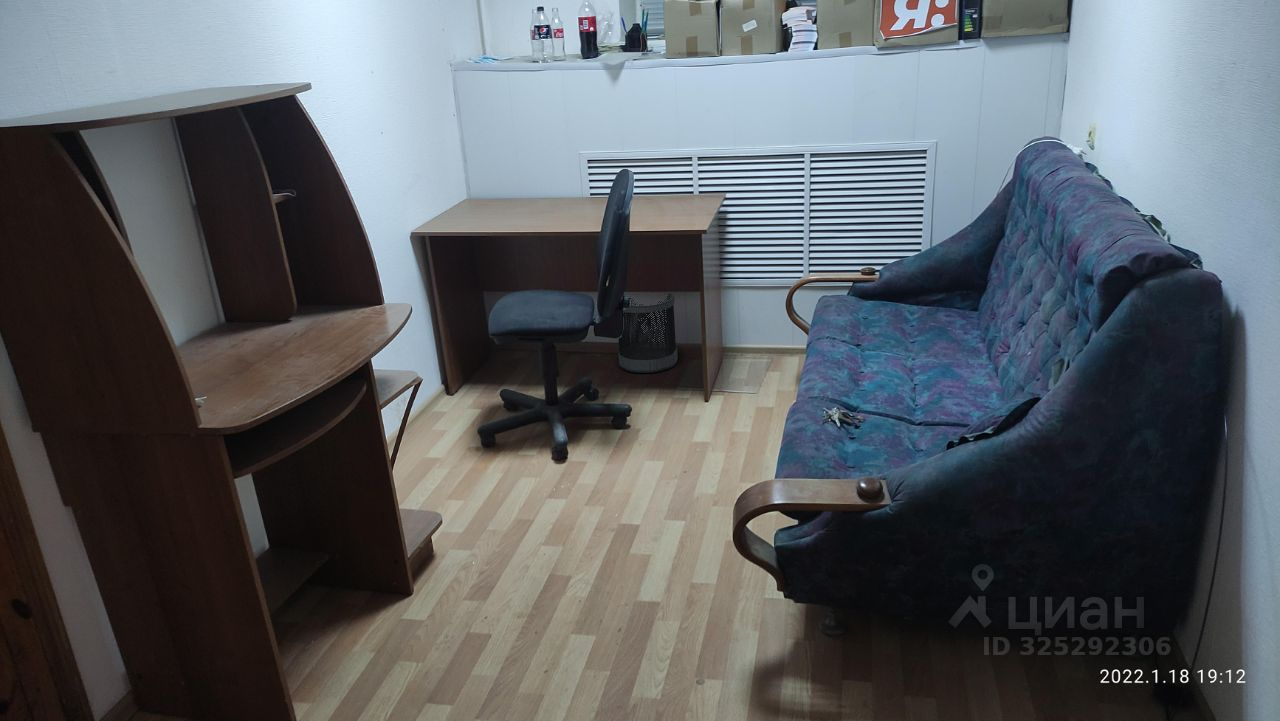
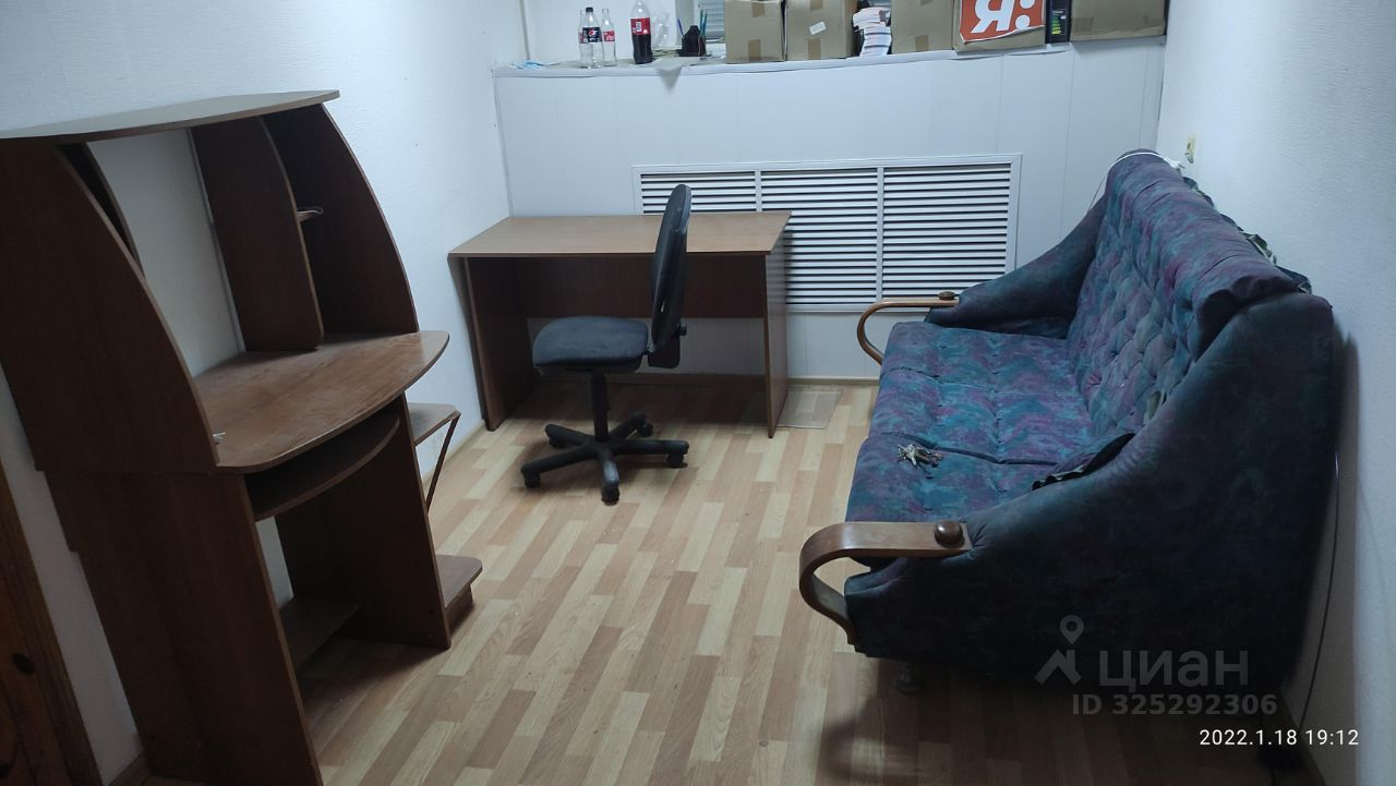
- wastebasket (646, 331)
